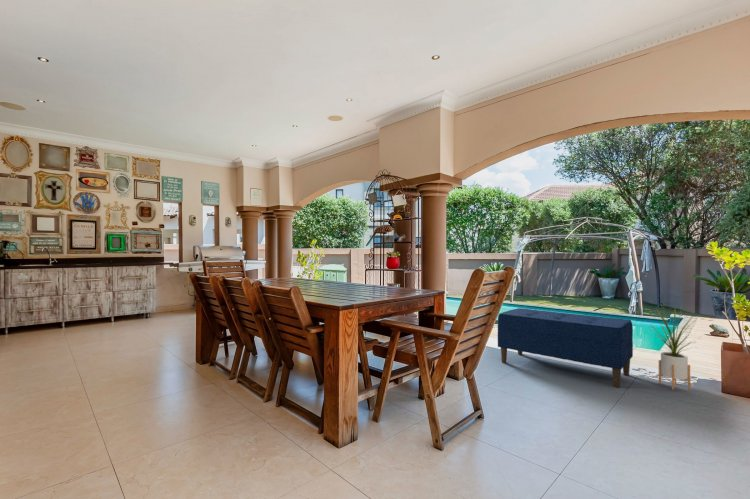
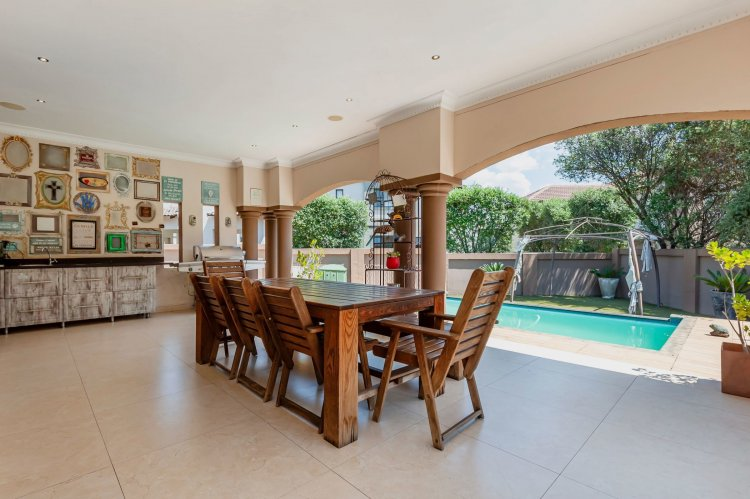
- house plant (675, 344)
- bench (561, 342)
